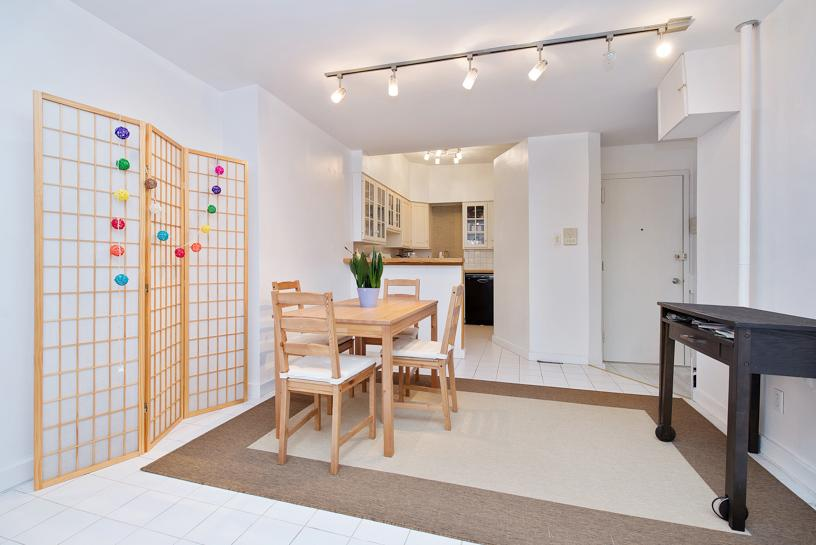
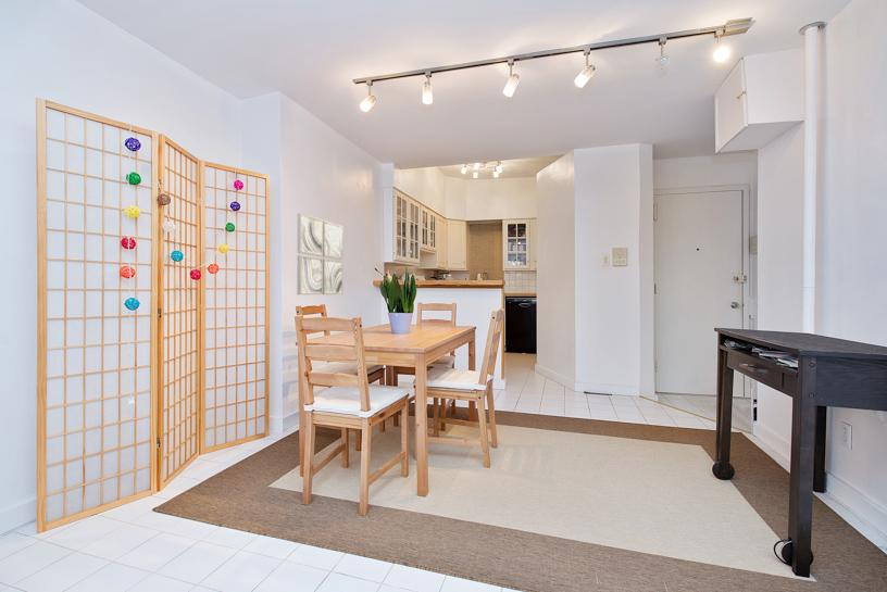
+ wall art (323, 256)
